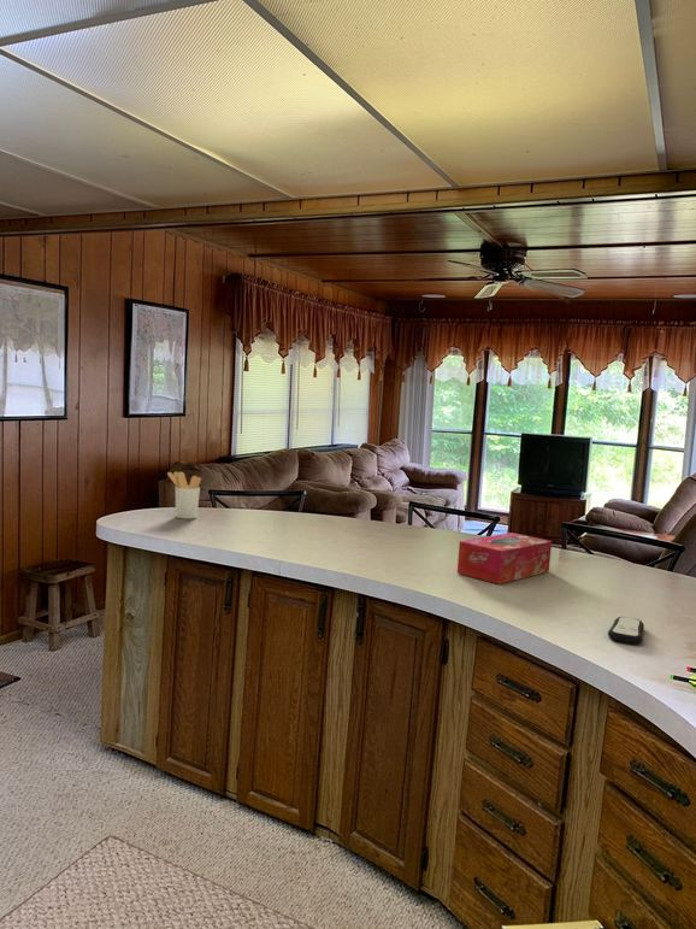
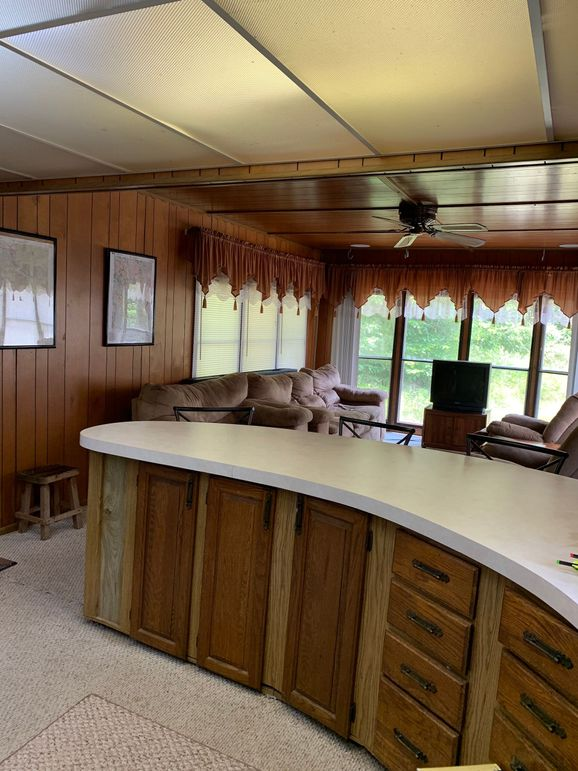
- utensil holder (183, 493)
- tissue box (505, 557)
- remote control (626, 629)
